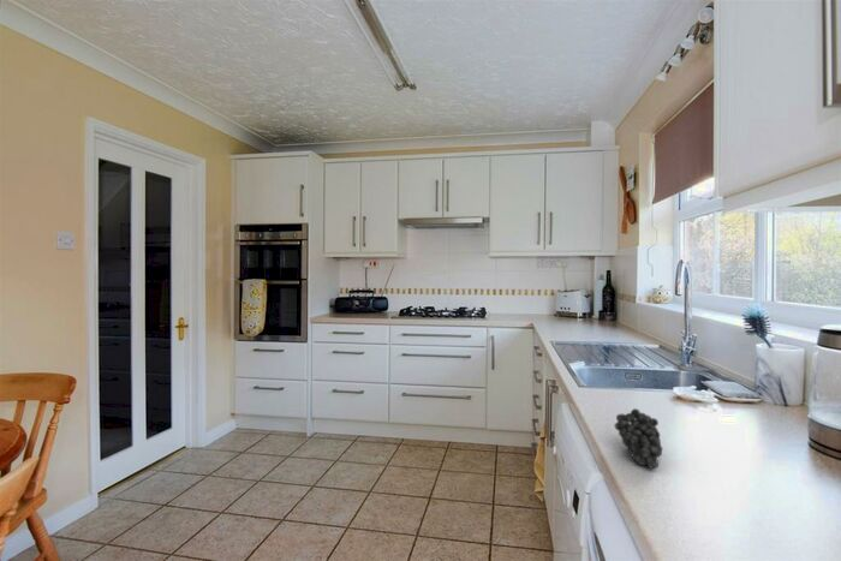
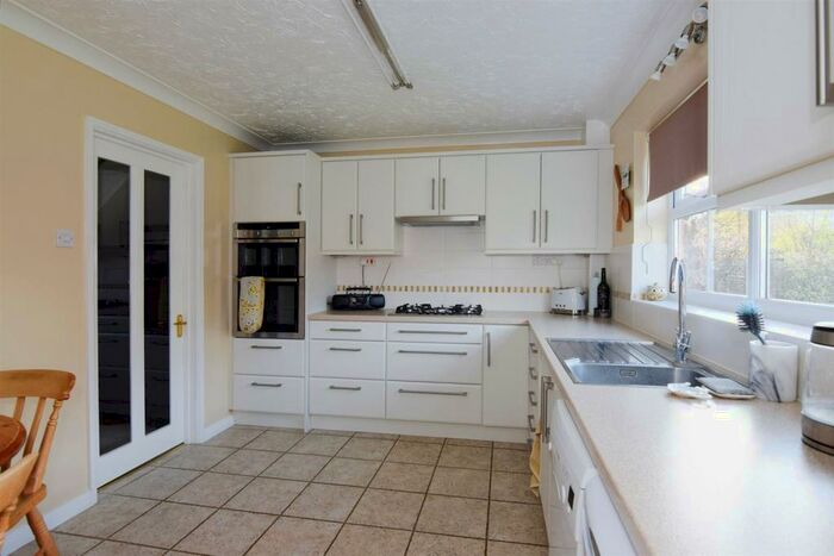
- fruit (637, 434)
